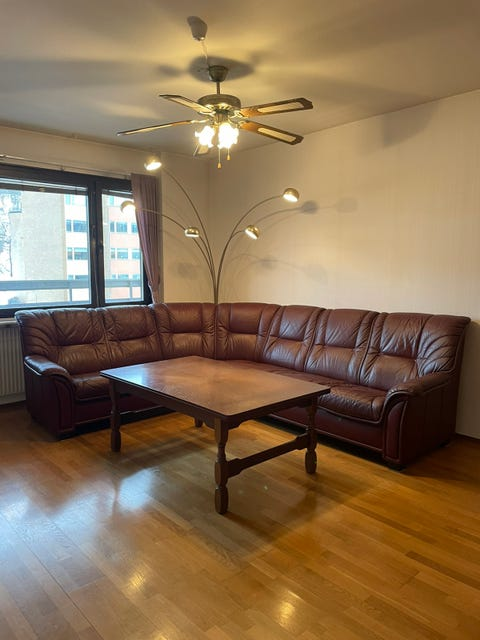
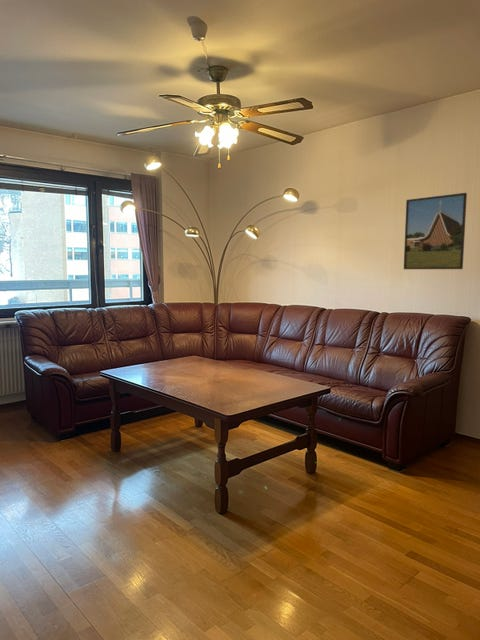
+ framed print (433, 233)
